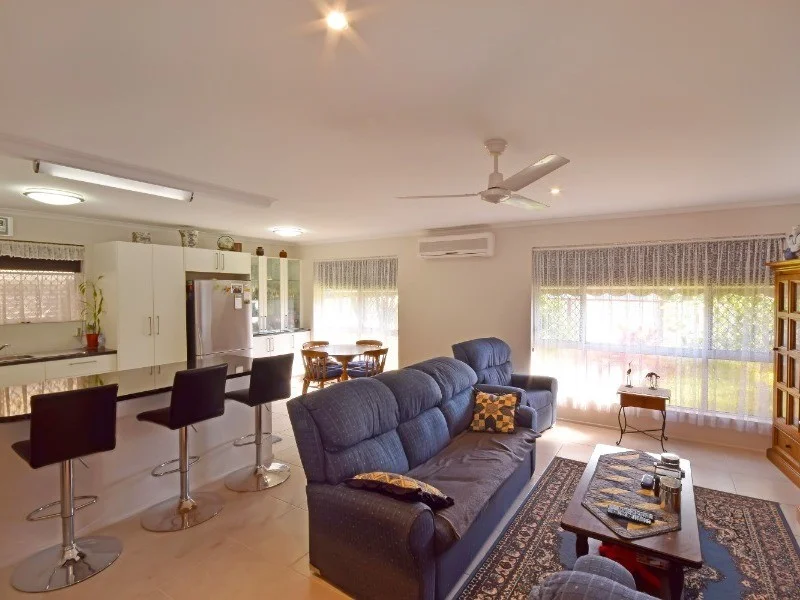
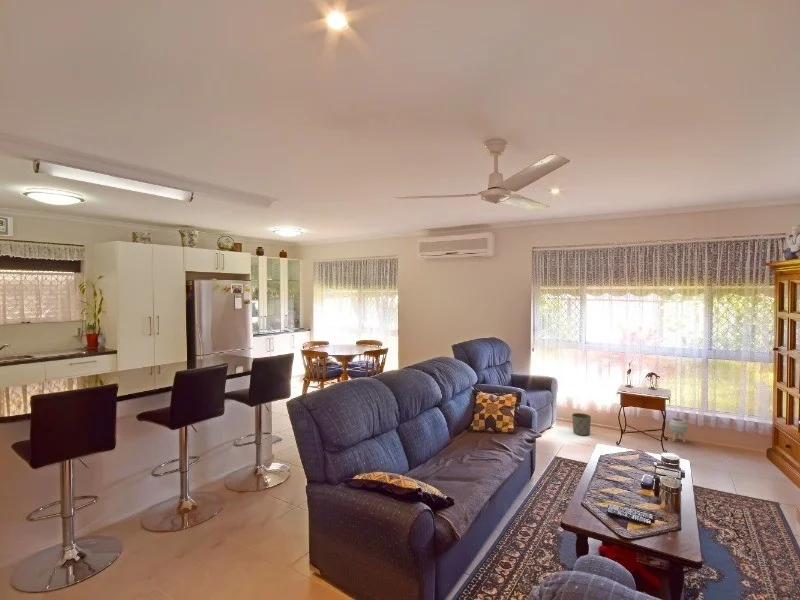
+ planter (581, 424)
+ planter (678, 430)
